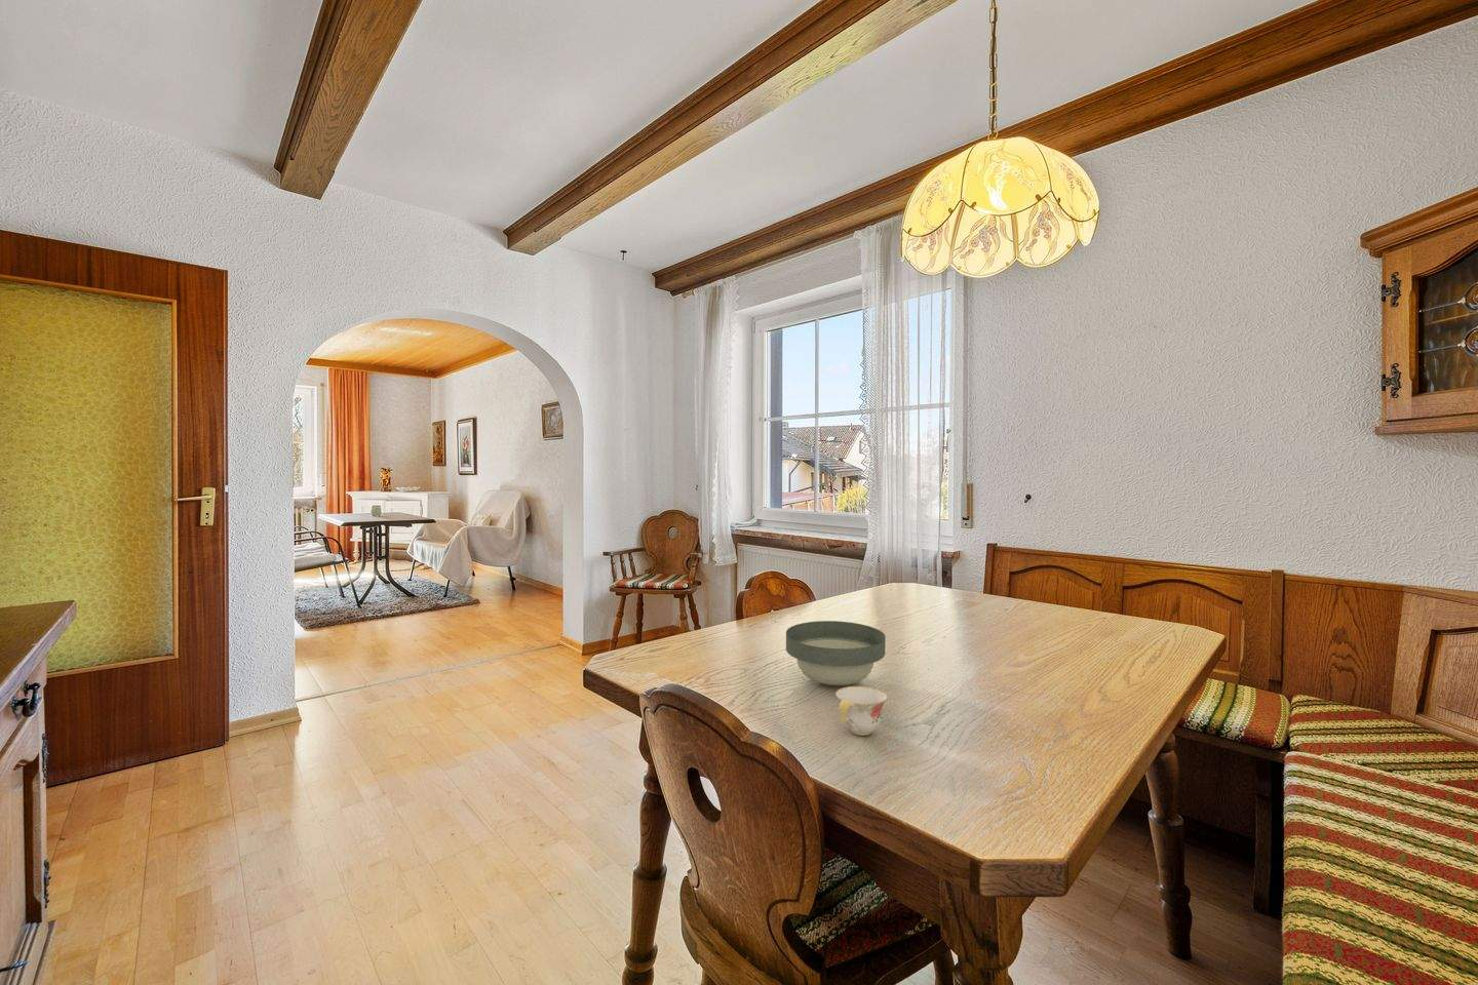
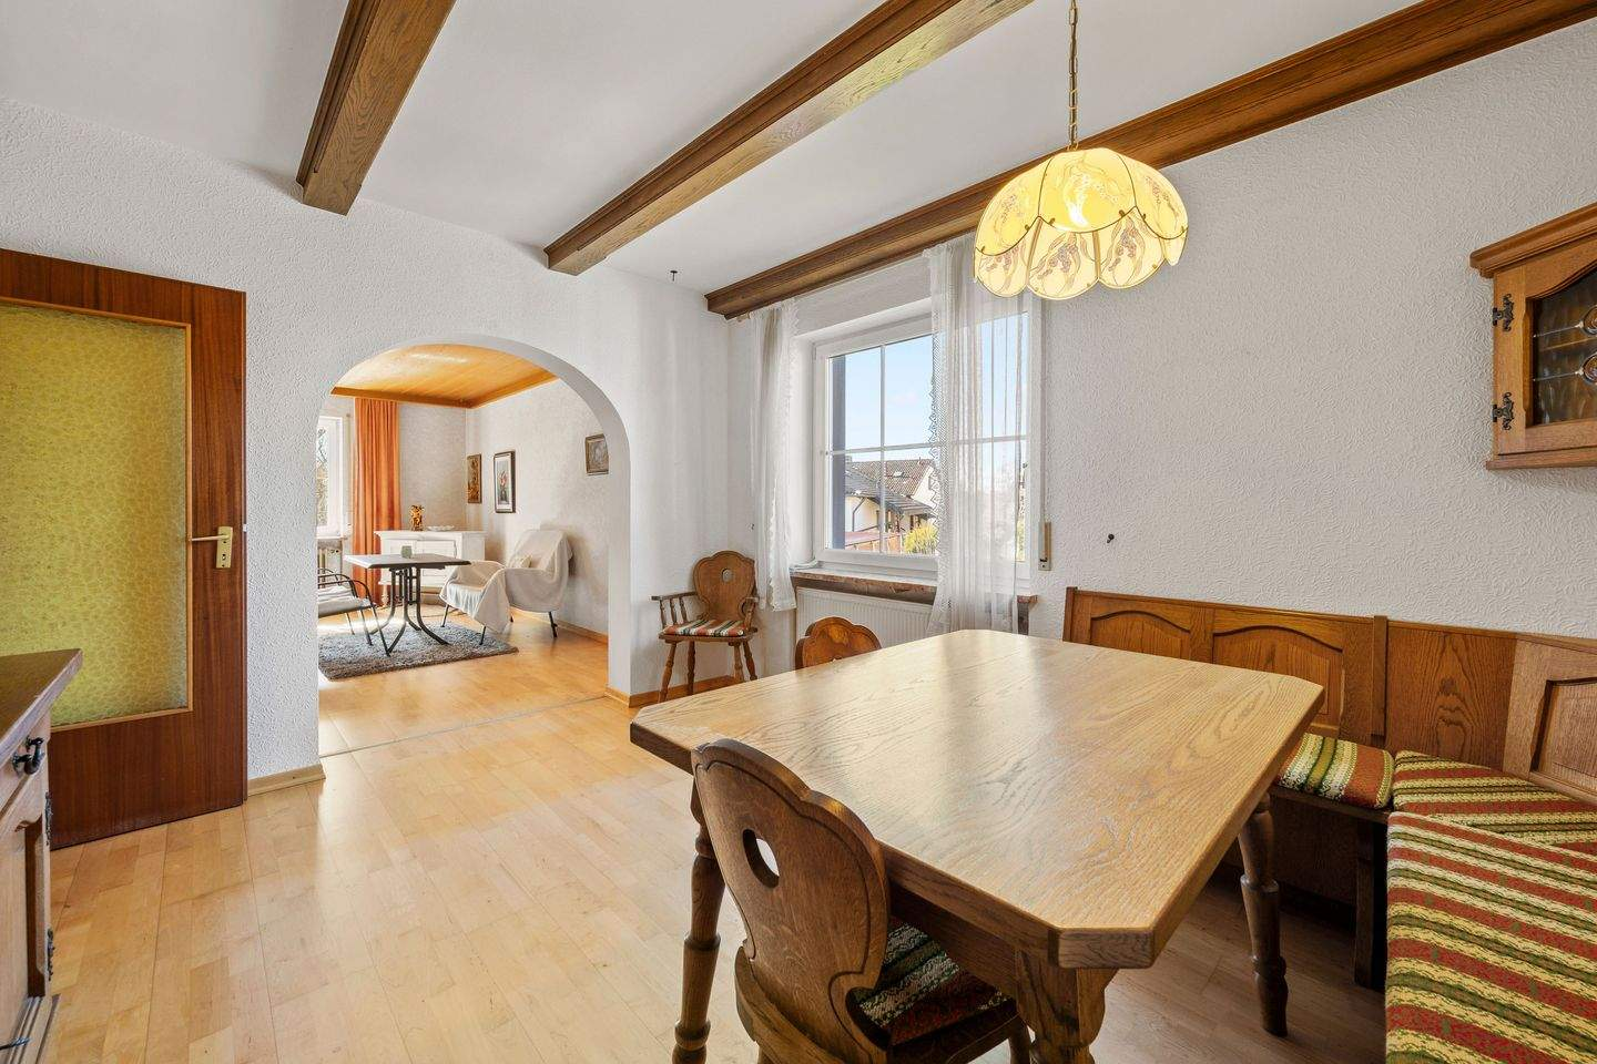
- bowl (835, 655)
- teacup (858, 715)
